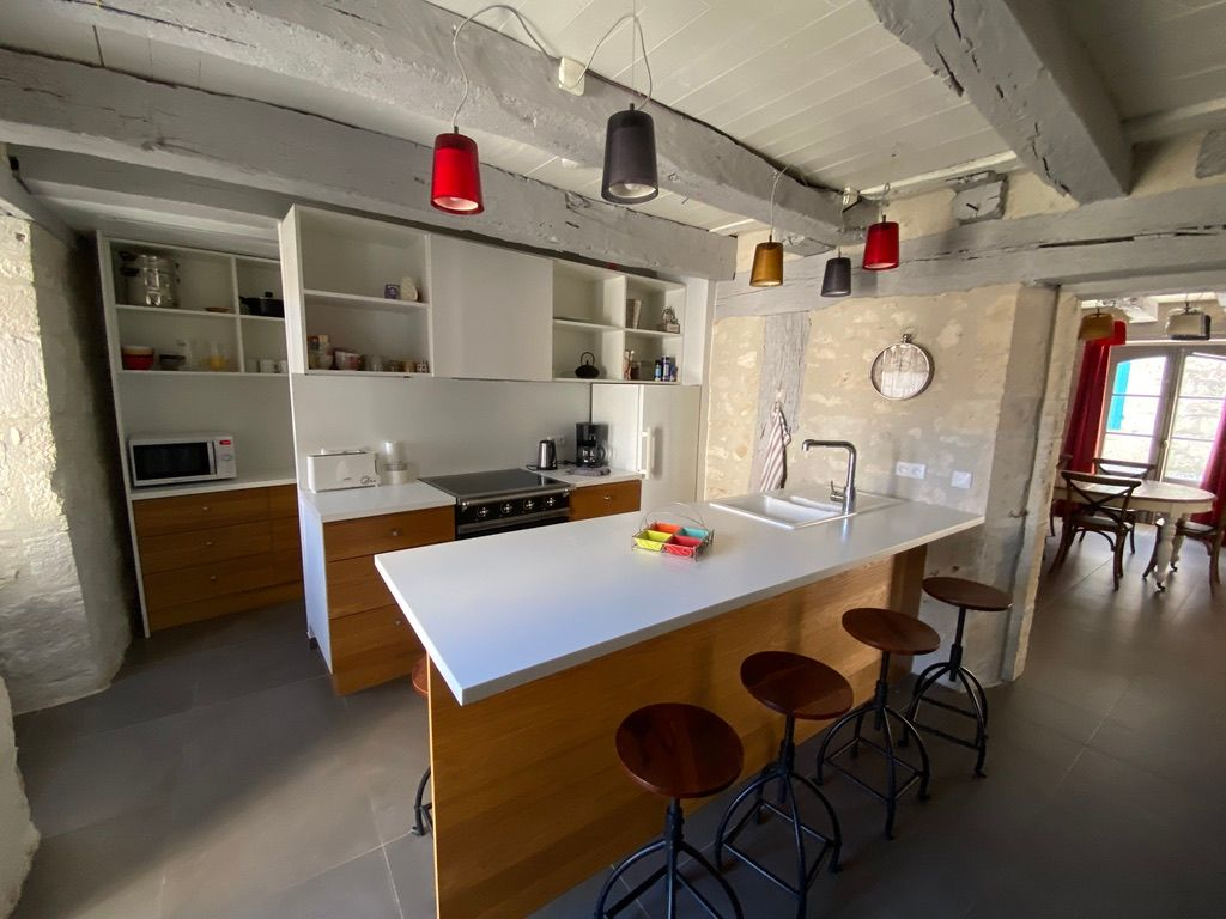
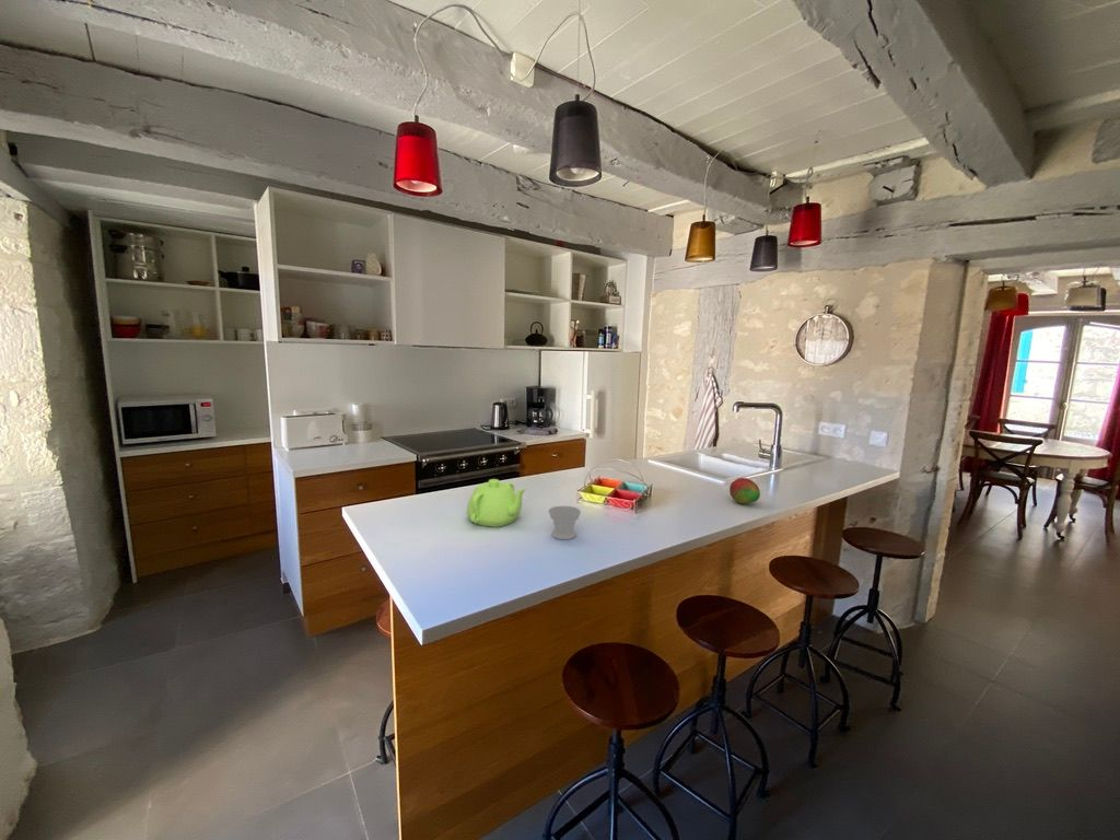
+ teapot (499, 501)
+ fruit (744, 491)
+ cup (563, 523)
